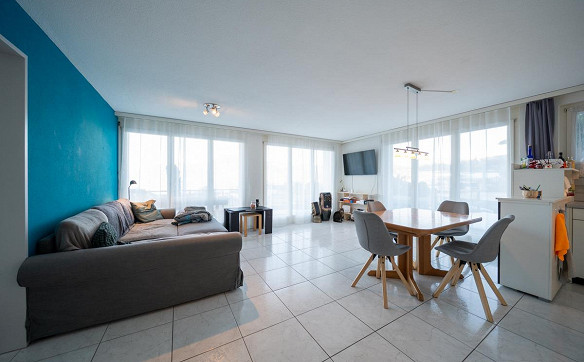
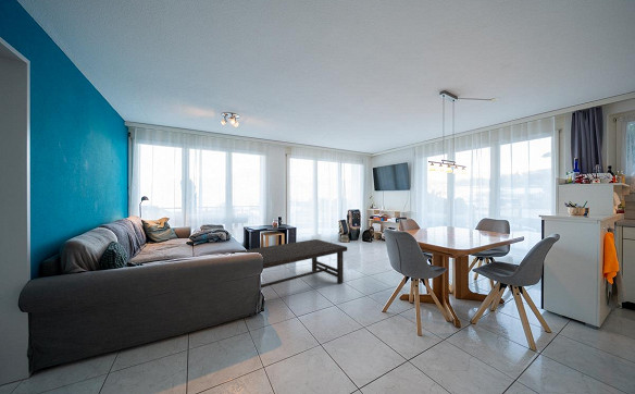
+ coffee table (290, 262)
